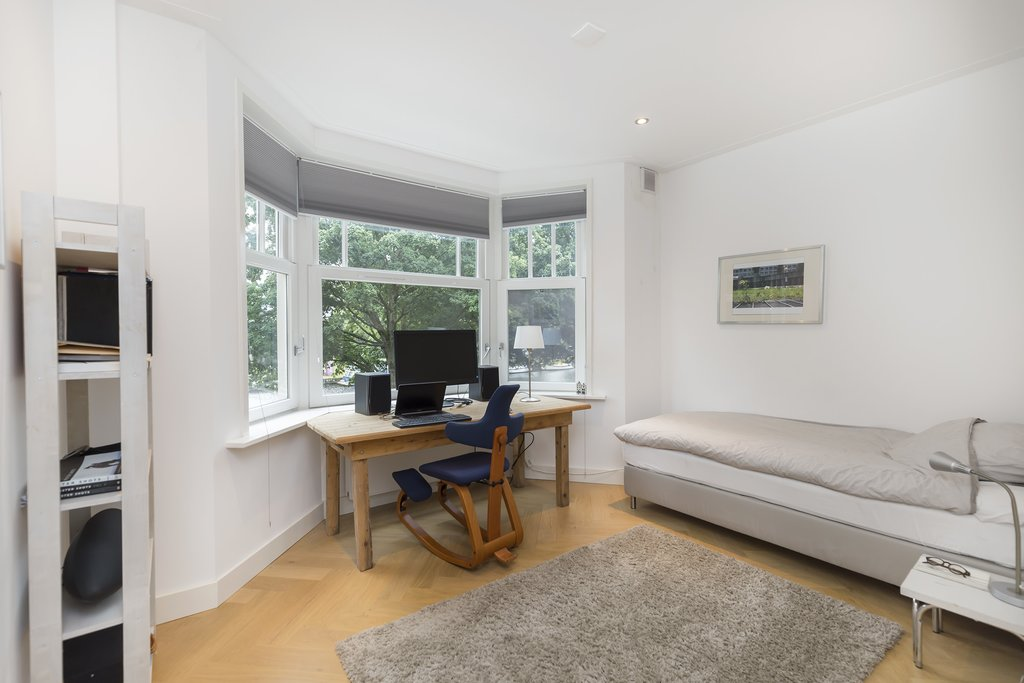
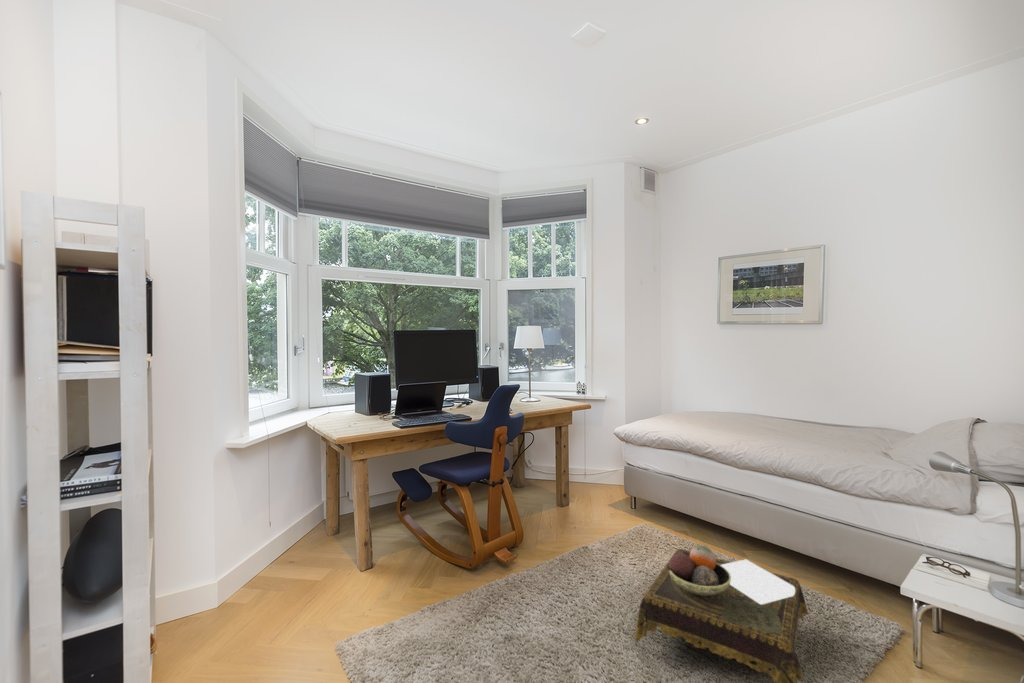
+ side table (723, 593)
